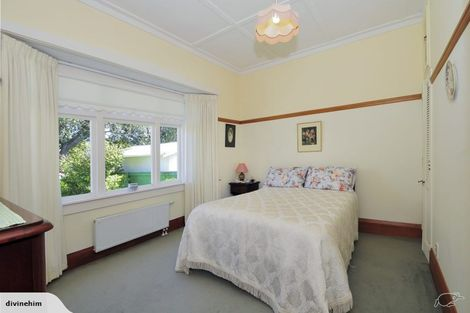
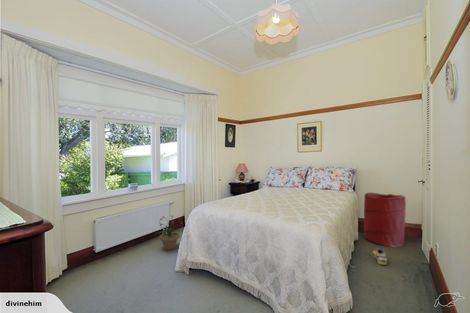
+ laundry hamper (384, 216)
+ potted plant (168, 231)
+ shoe (379, 253)
